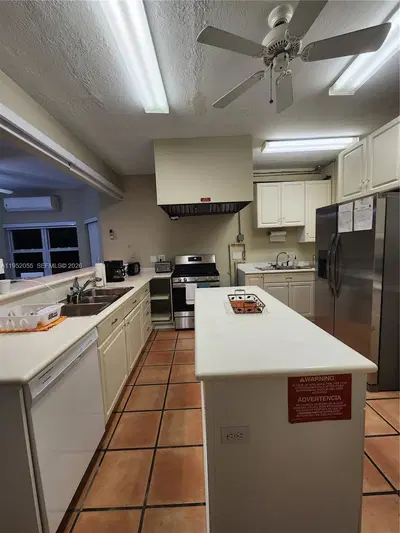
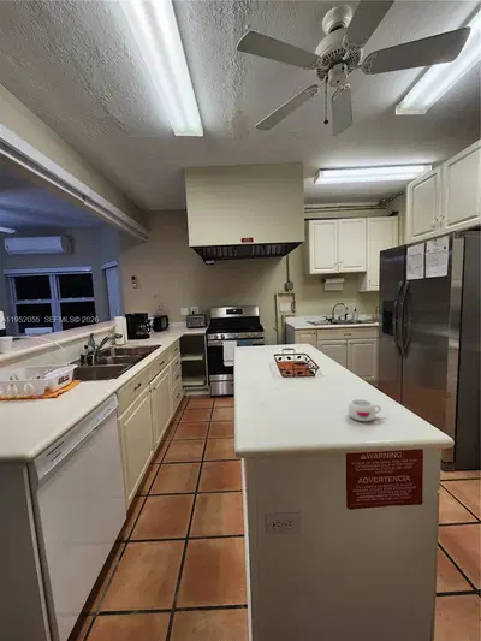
+ mug (364, 409)
